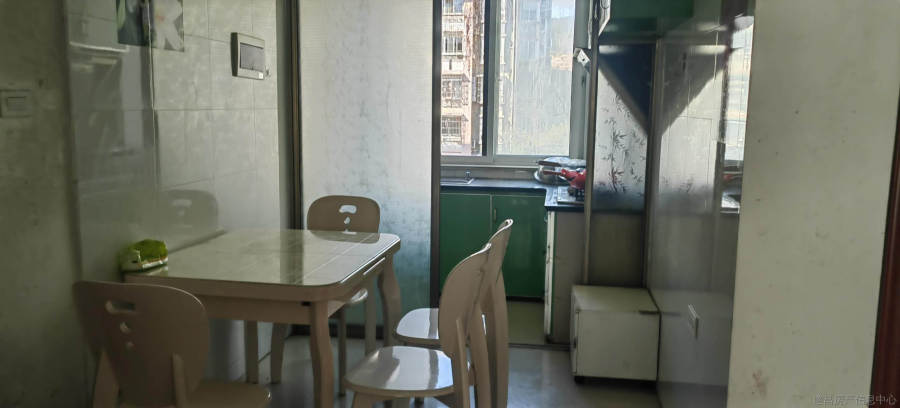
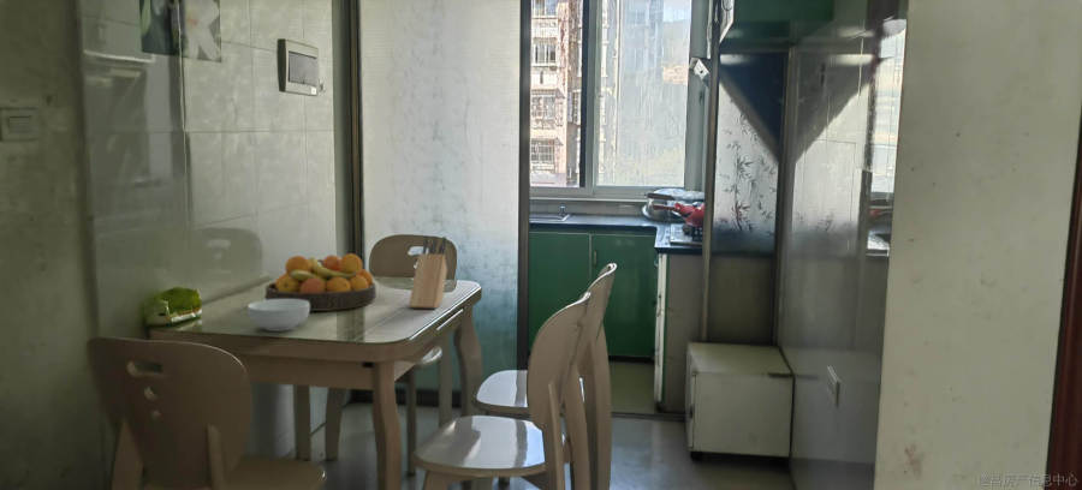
+ fruit bowl (321, 277)
+ cereal bowl (279, 316)
+ knife block (429, 270)
